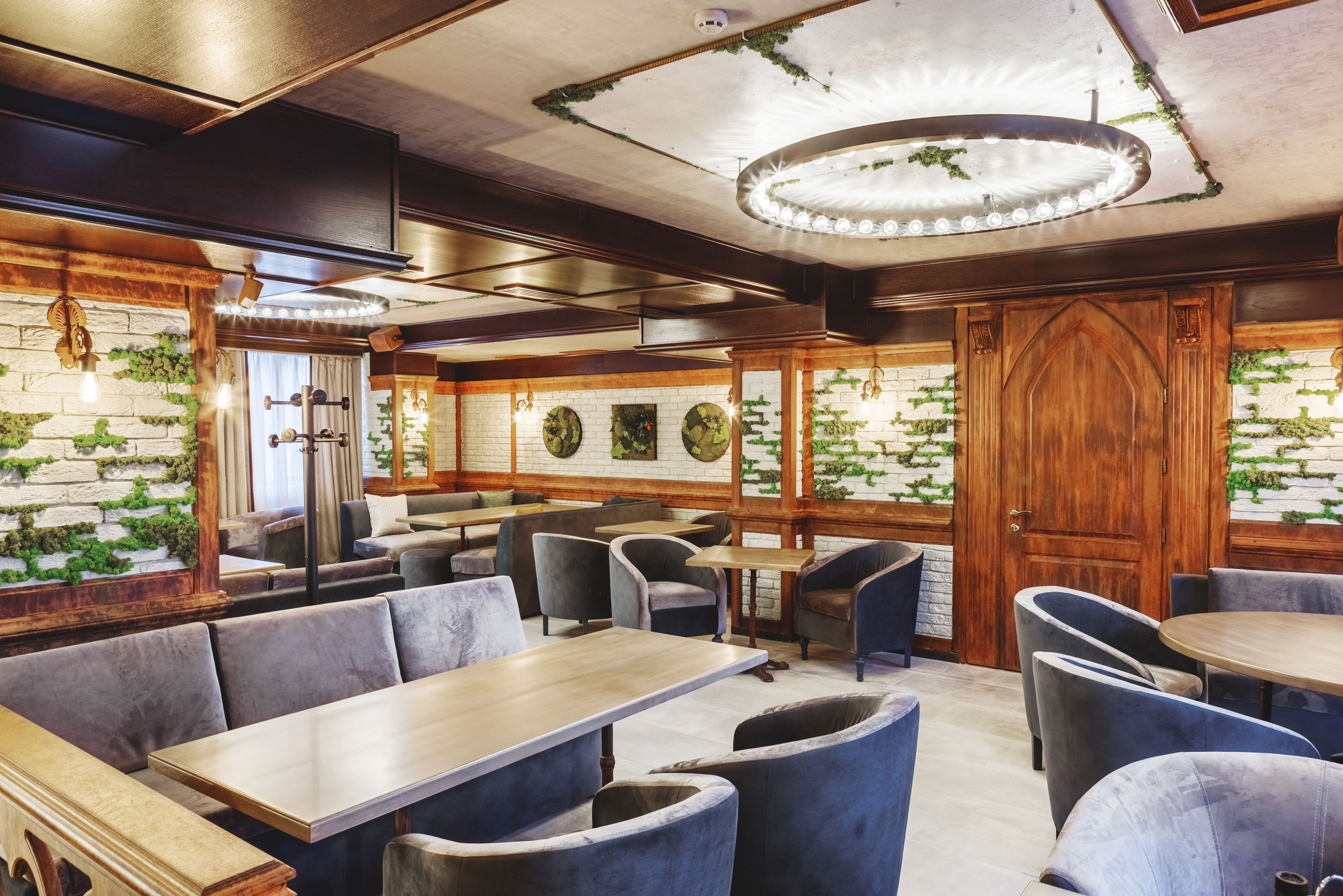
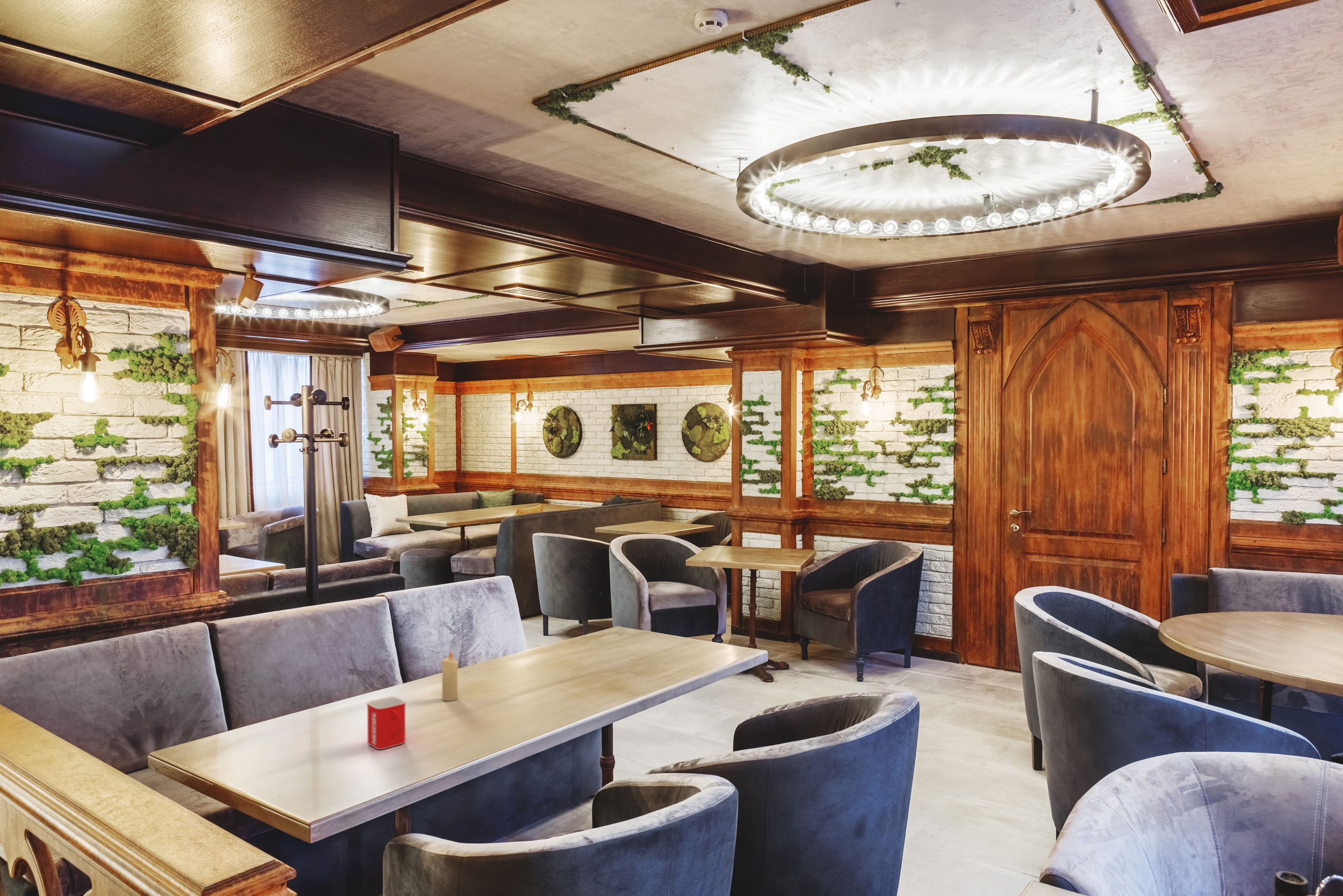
+ mug (390, 724)
+ candle (450, 674)
